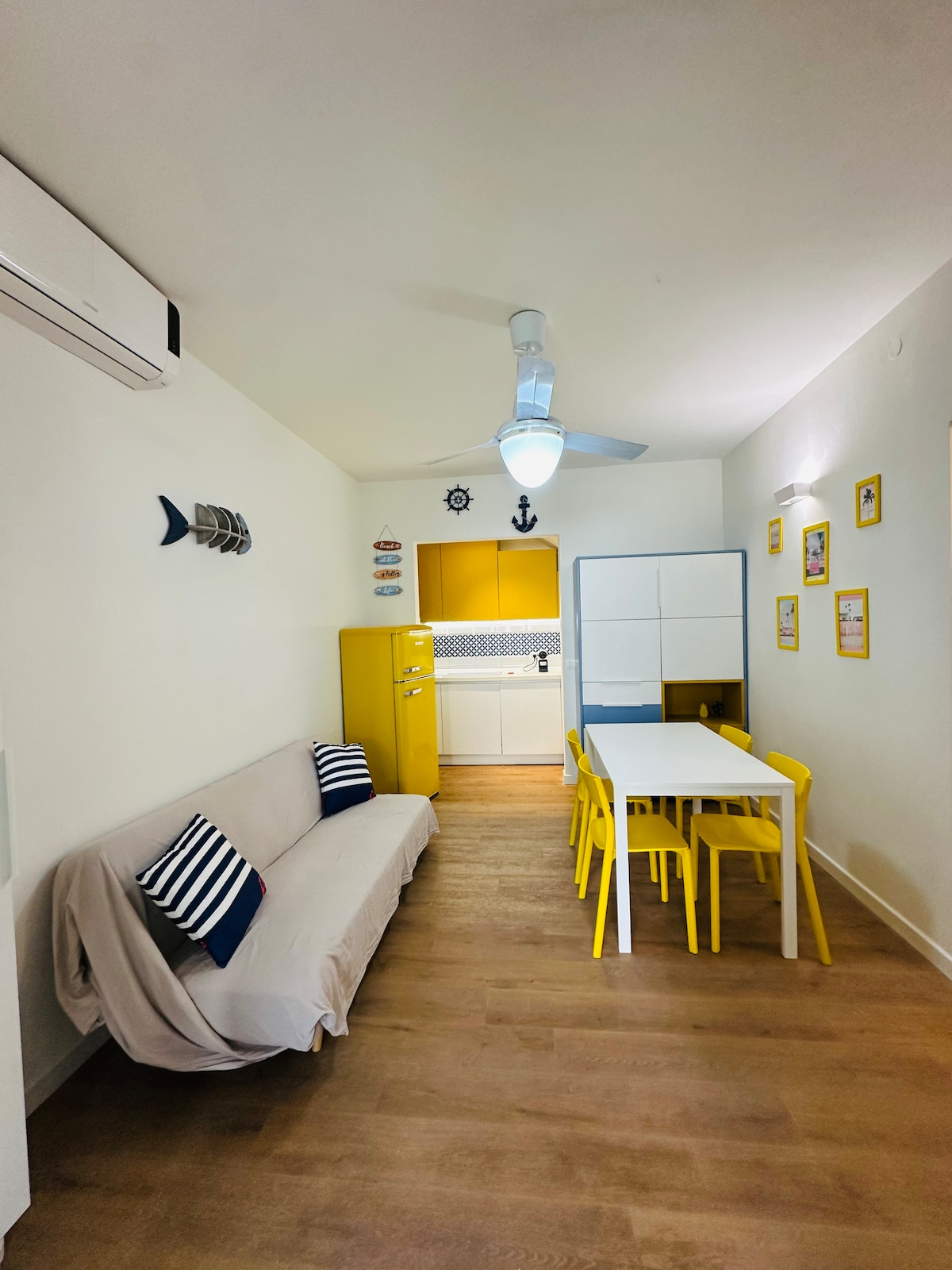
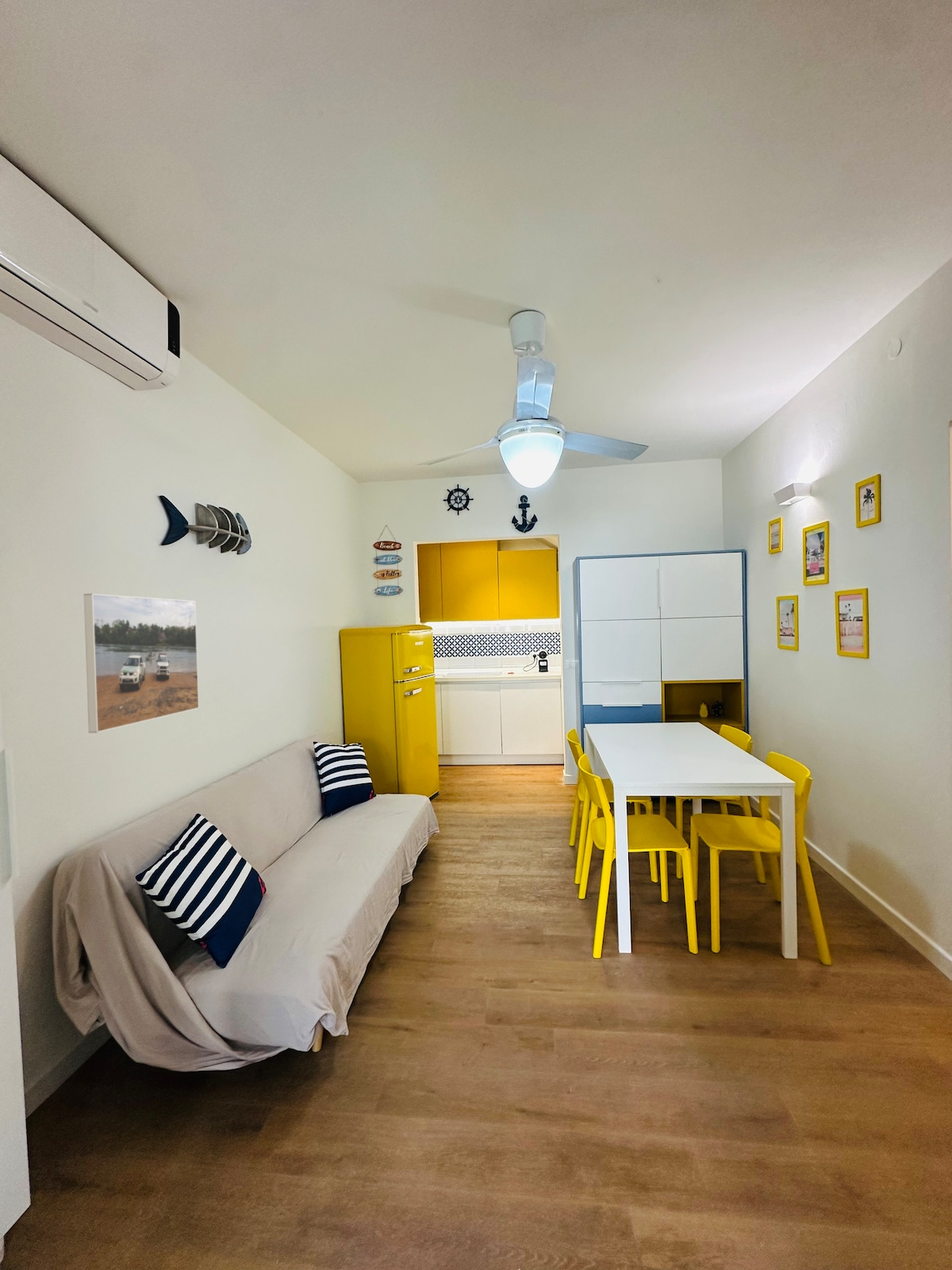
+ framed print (148, 658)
